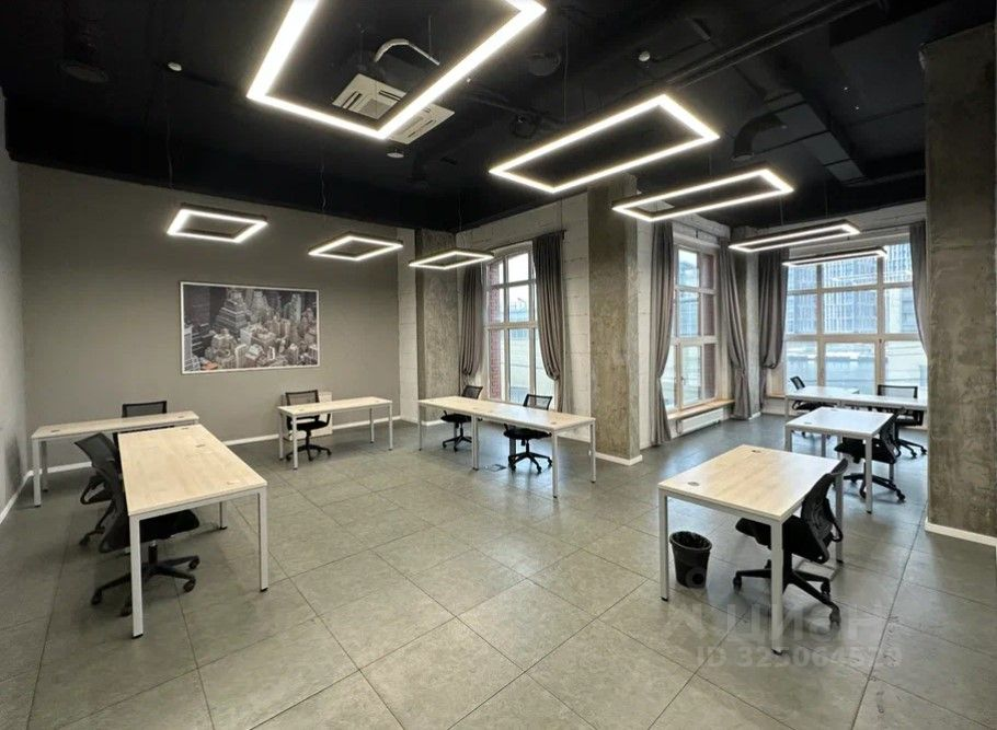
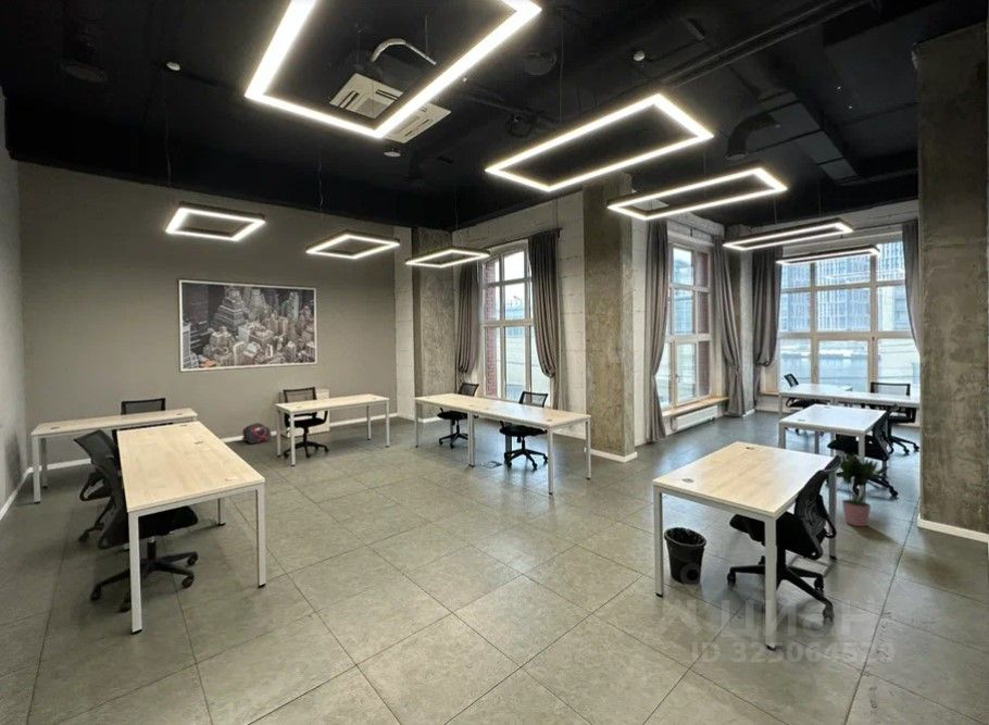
+ potted plant (862, 487)
+ backpack (258, 432)
